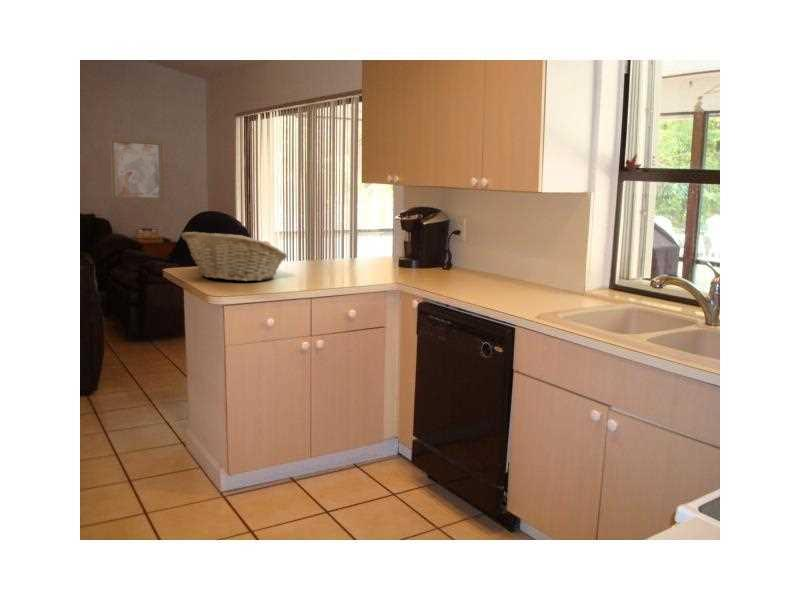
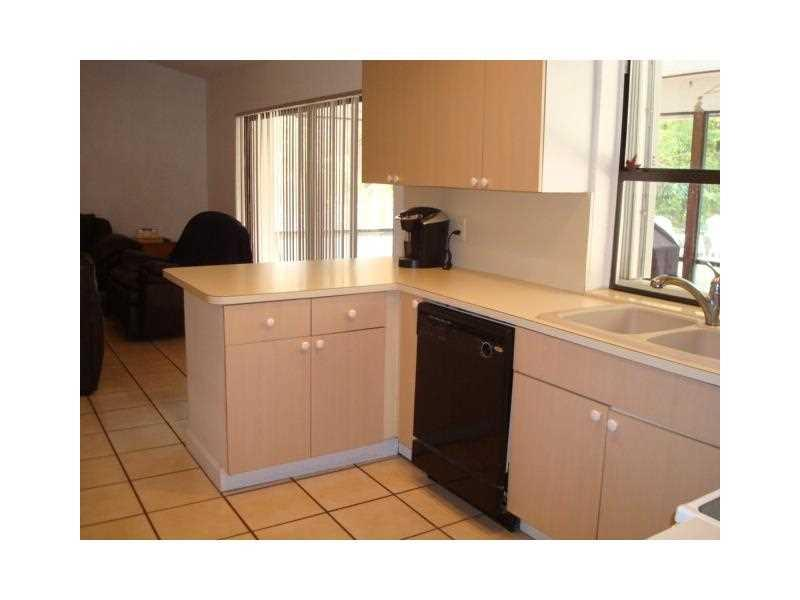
- fruit basket (234, 254)
- wall art (137, 170)
